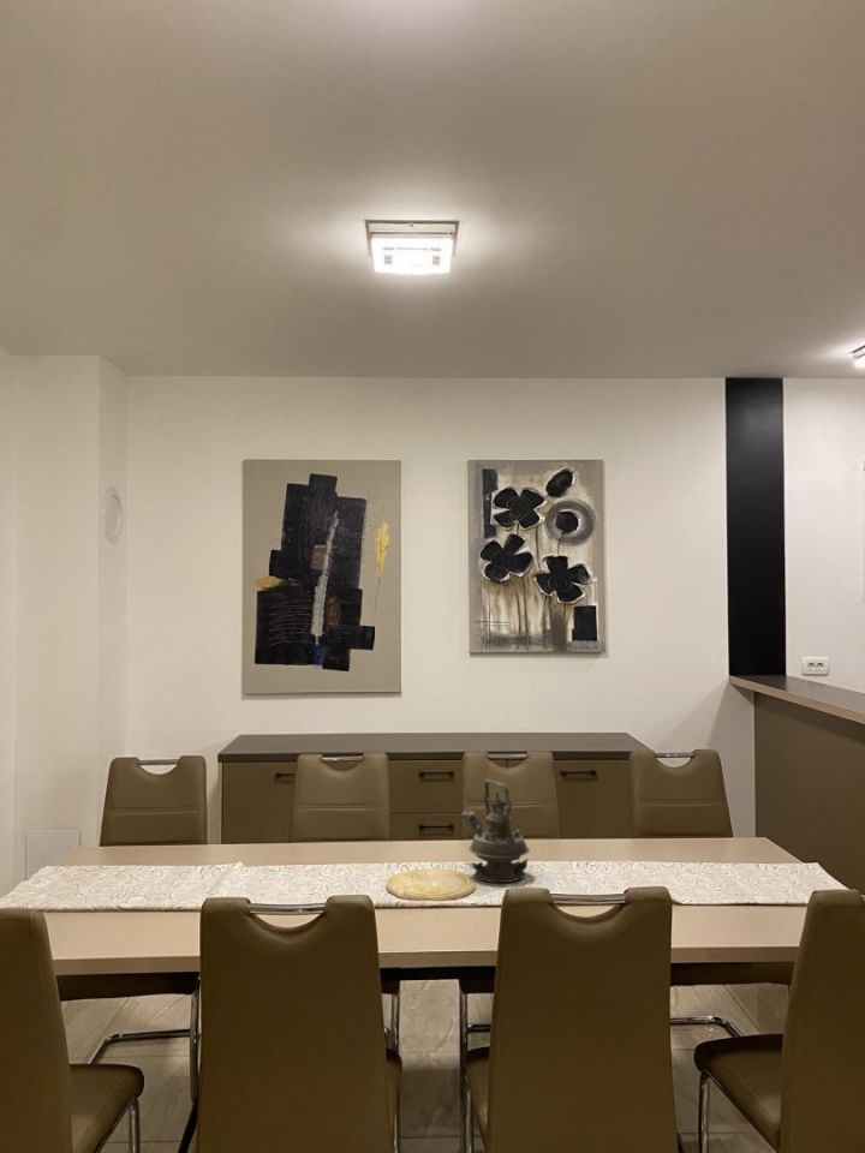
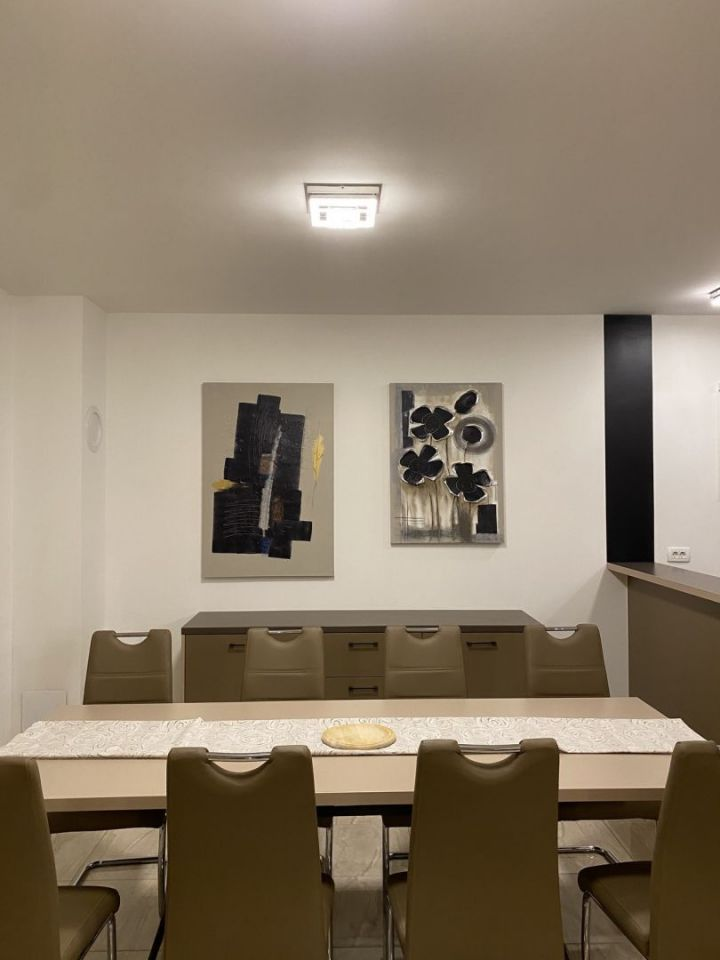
- teapot (488, 823)
